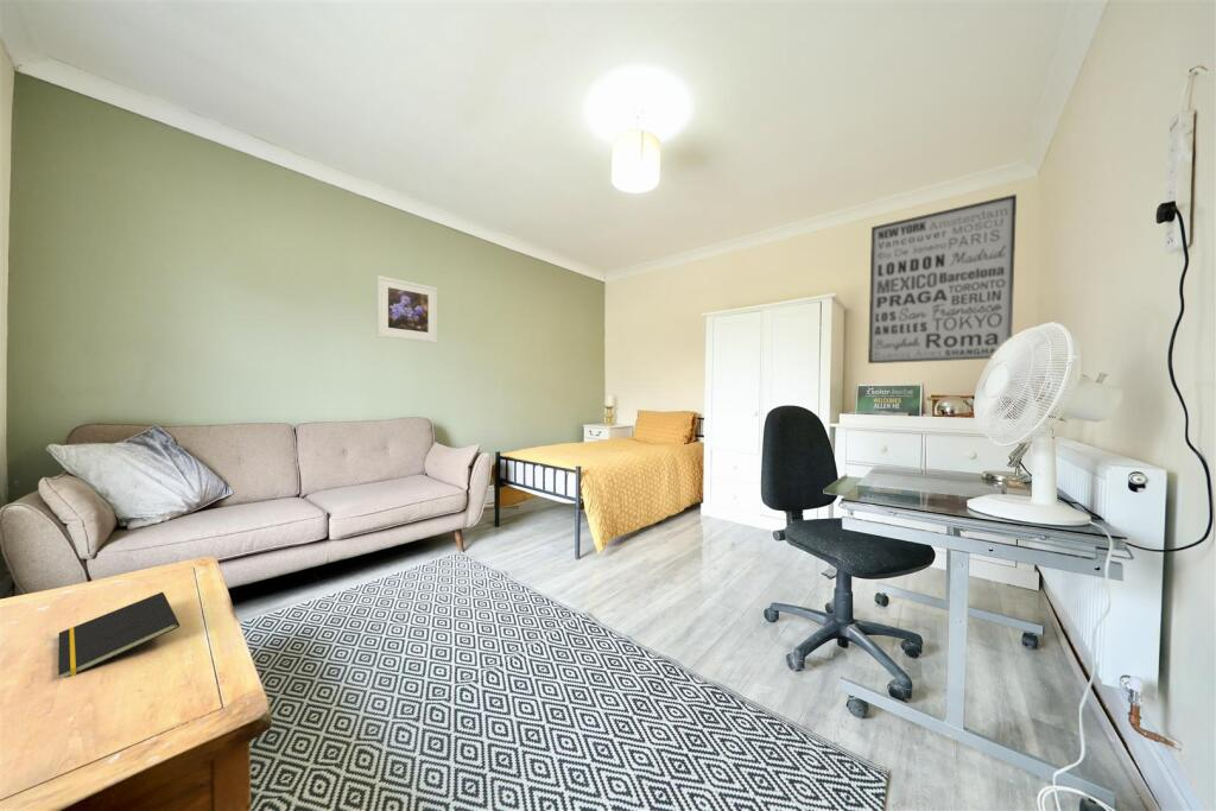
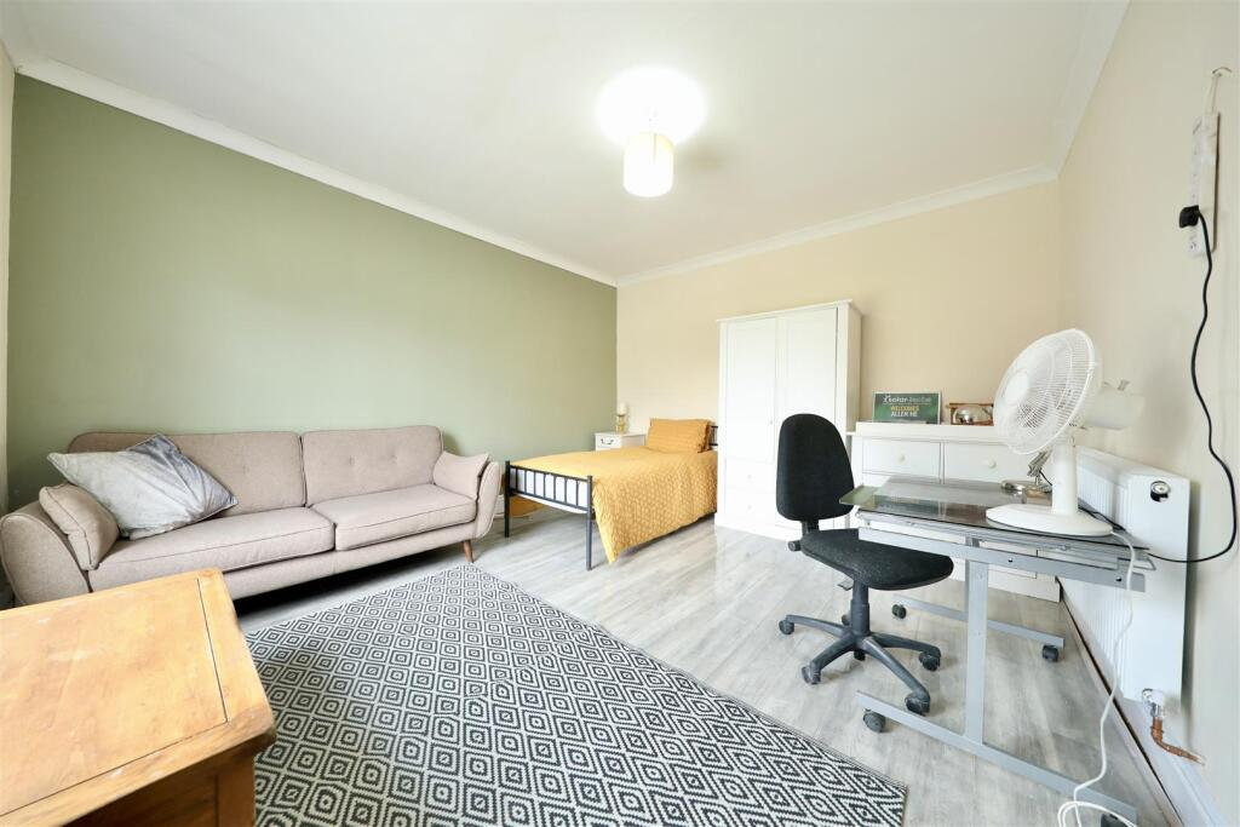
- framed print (408, 310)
- notepad (119, 629)
- wall art (935, 287)
